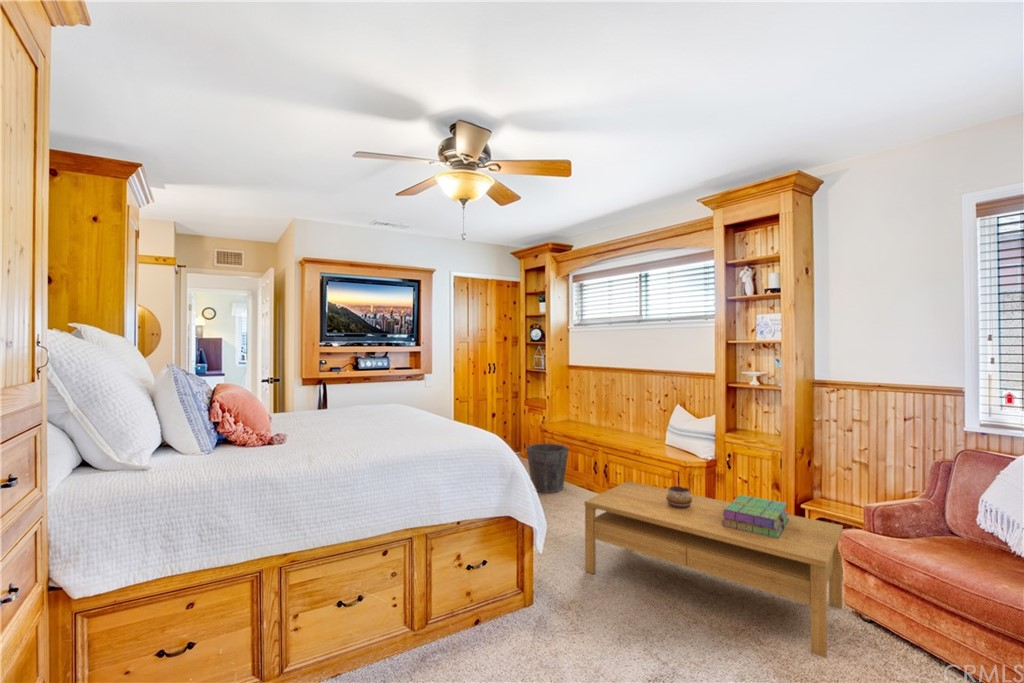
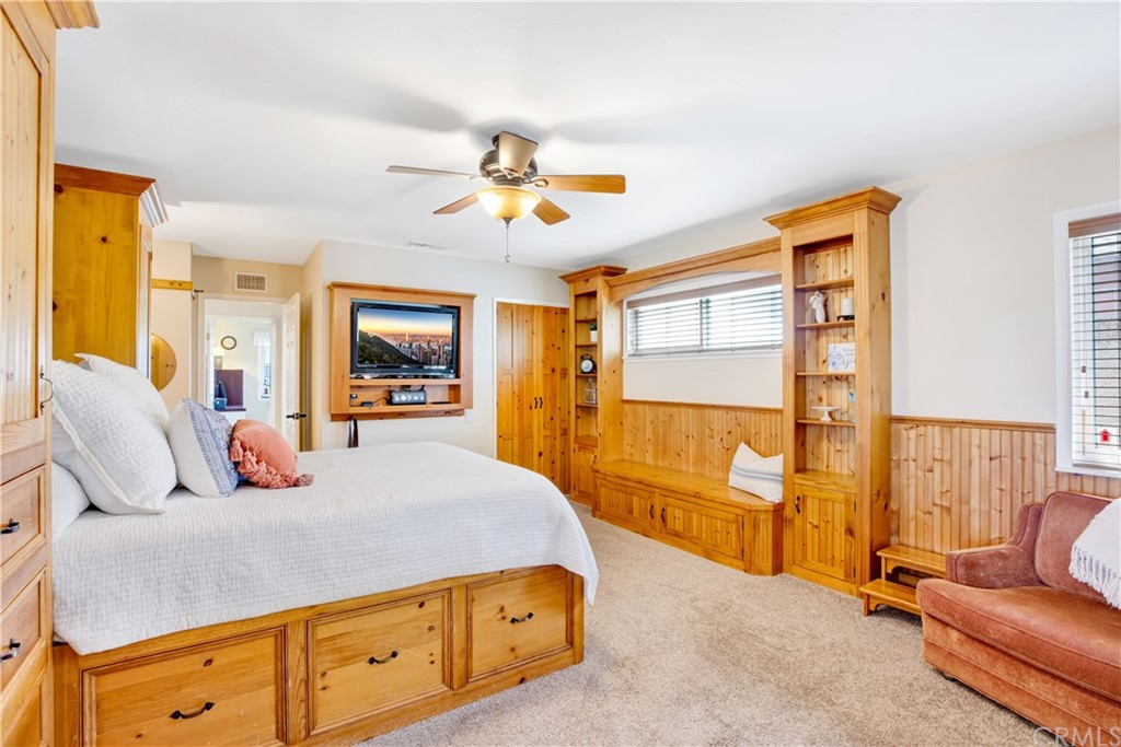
- waste bin (547, 468)
- coffee table (704, 550)
- stack of books (756, 513)
- decorative bowl (679, 496)
